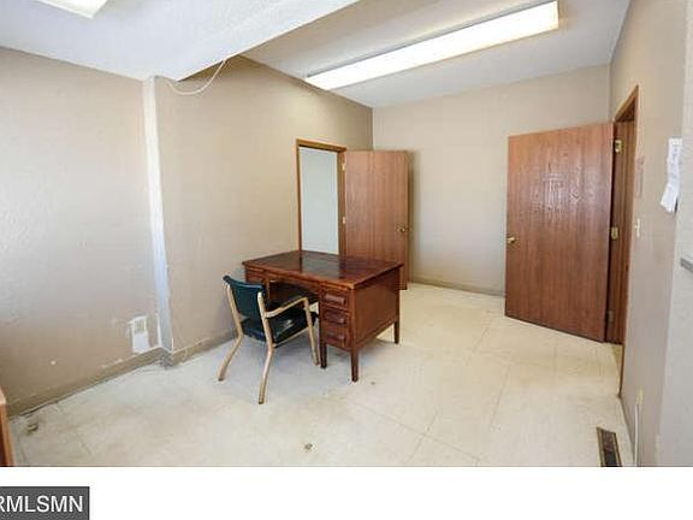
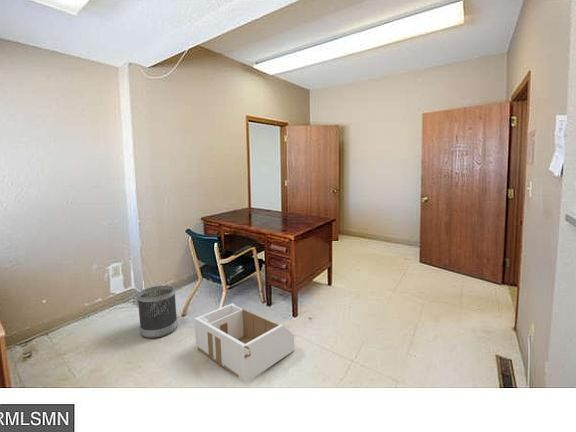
+ storage bin (245, 334)
+ wastebasket (158, 310)
